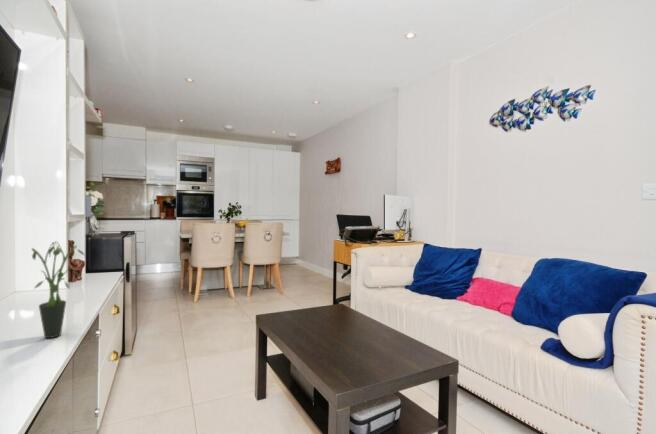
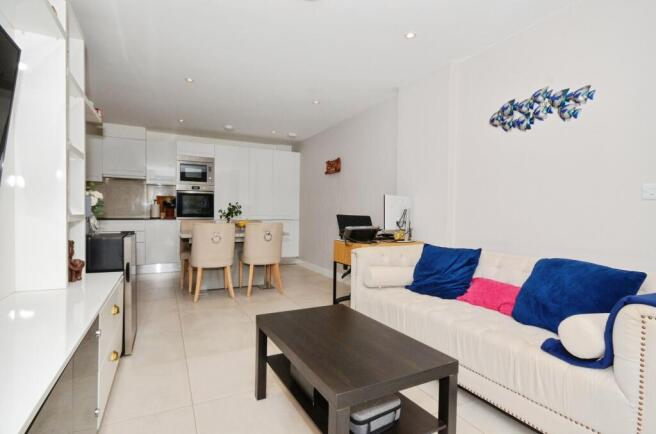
- potted plant (58, 287)
